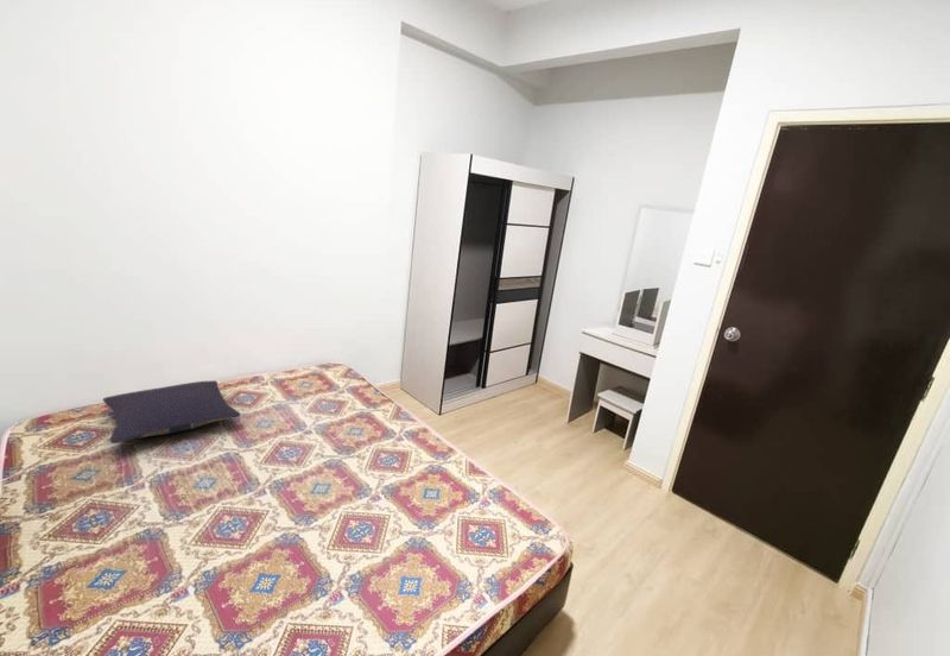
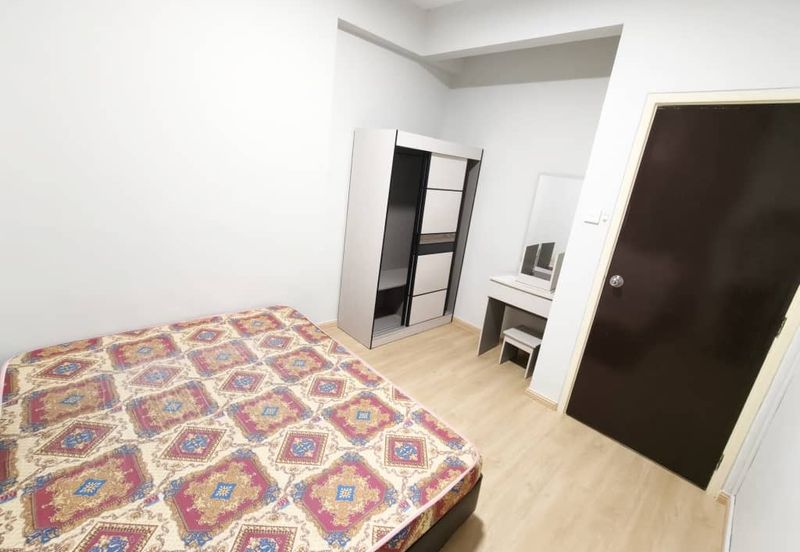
- pillow (171, 406)
